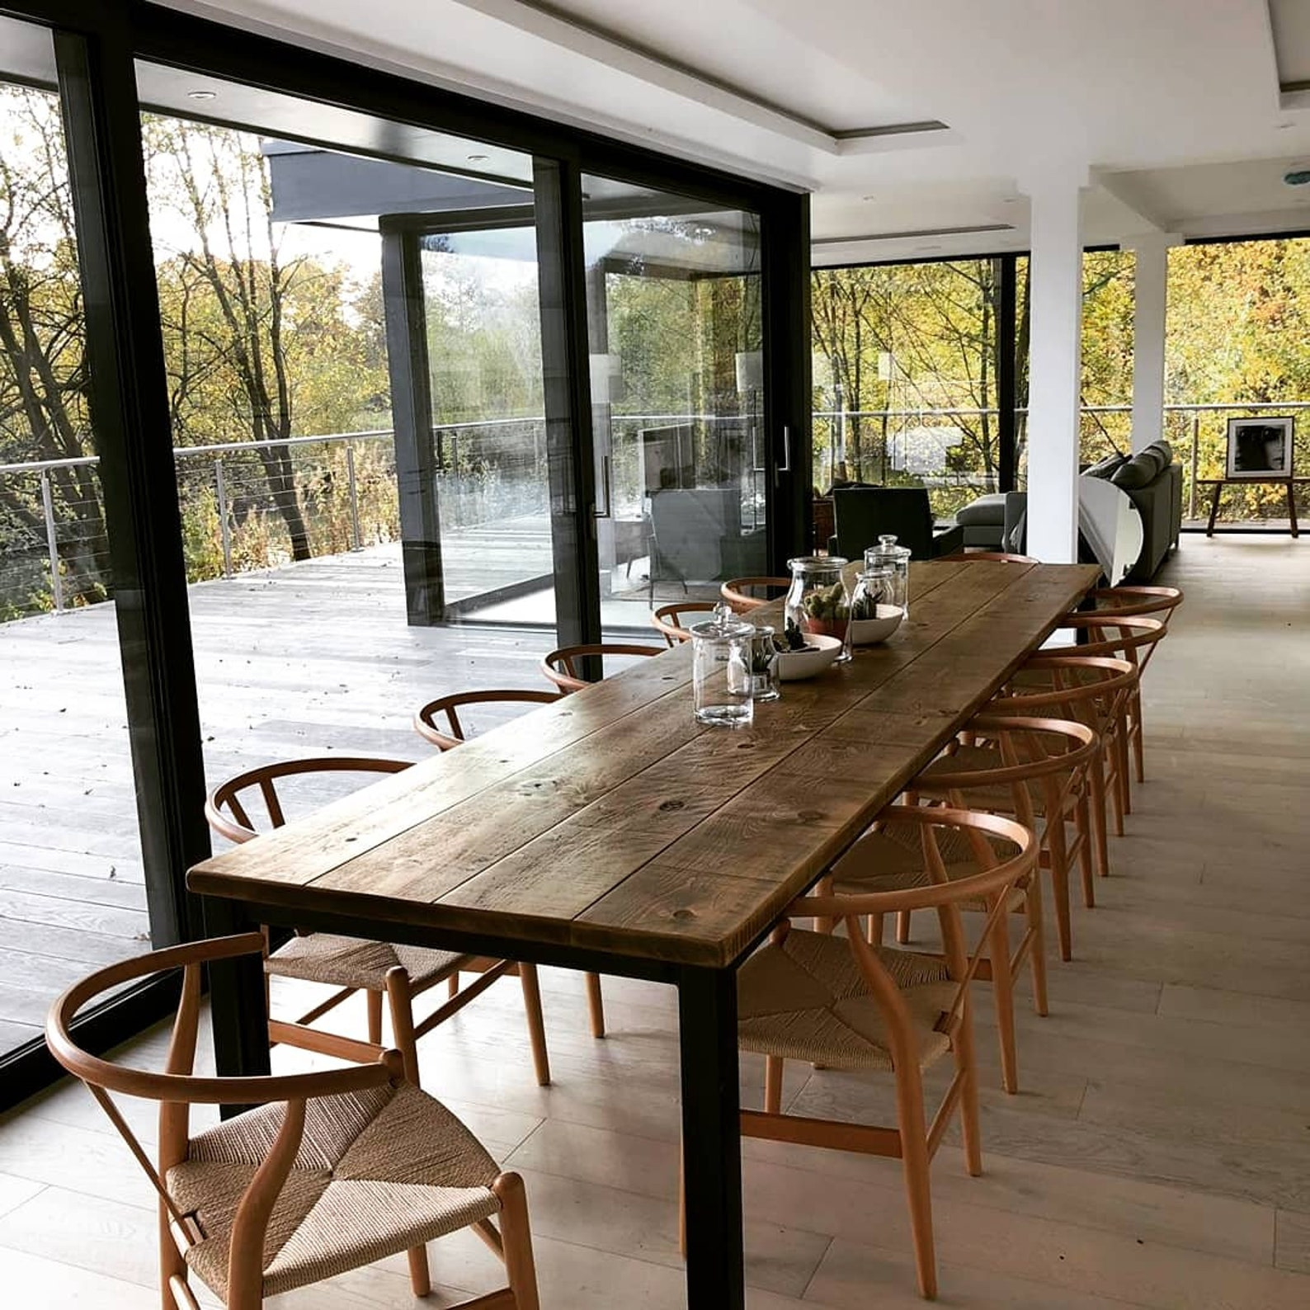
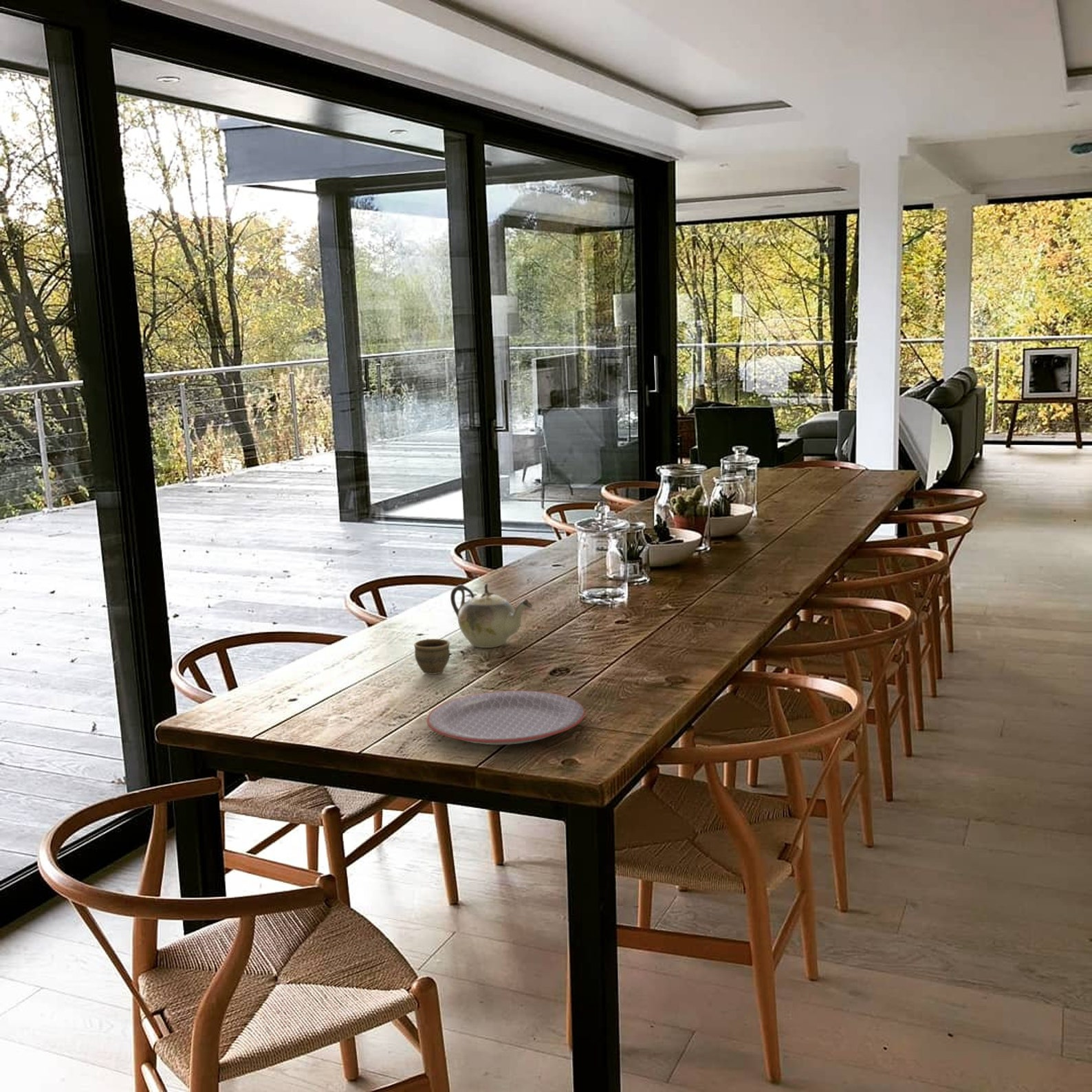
+ cup (435, 655)
+ plate (506, 719)
+ teapot (491, 614)
